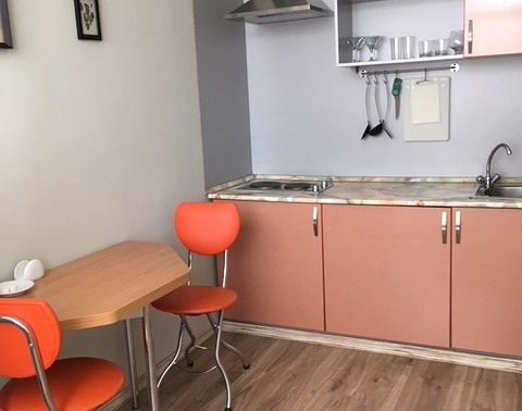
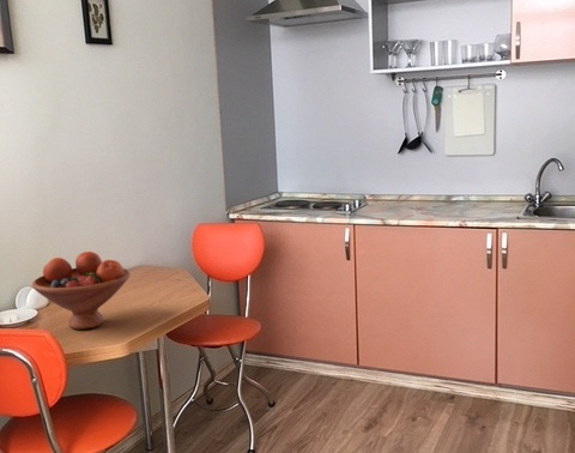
+ fruit bowl (83, 291)
